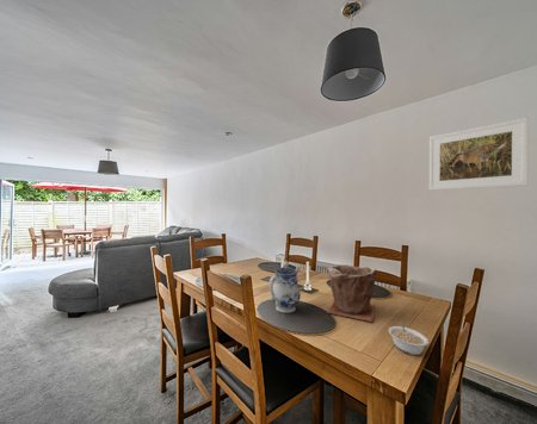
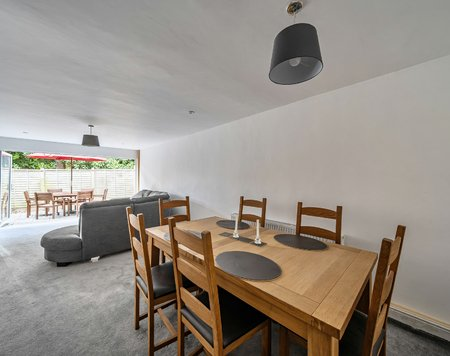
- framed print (473, 157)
- teapot (285, 285)
- legume (406, 338)
- plant pot (351, 287)
